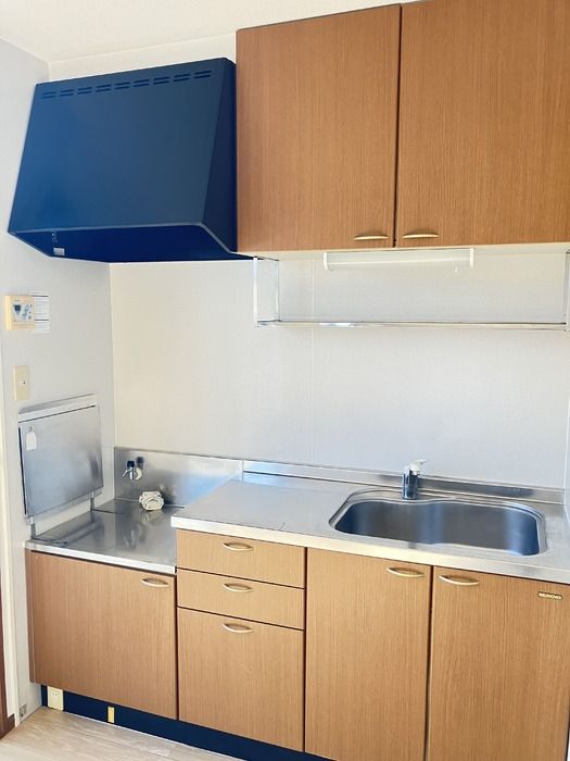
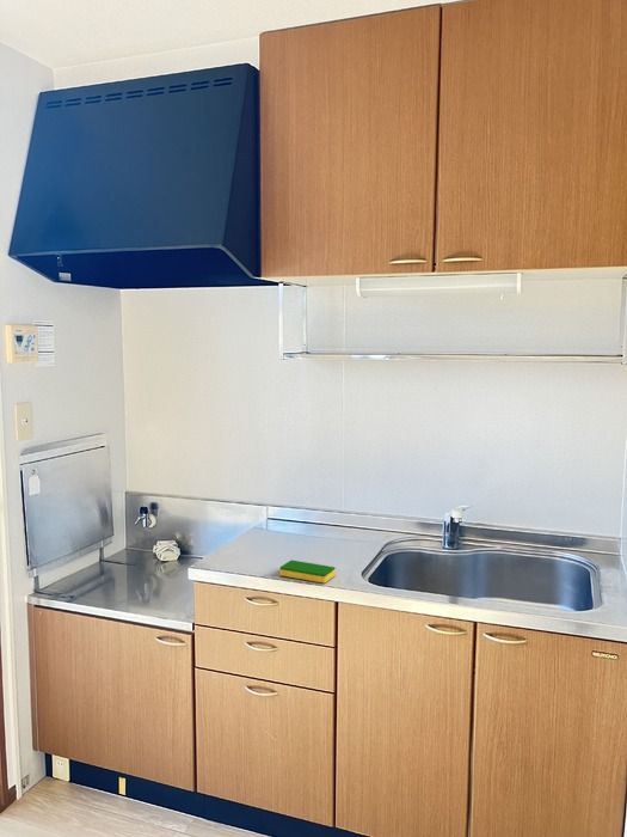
+ dish sponge (307, 570)
